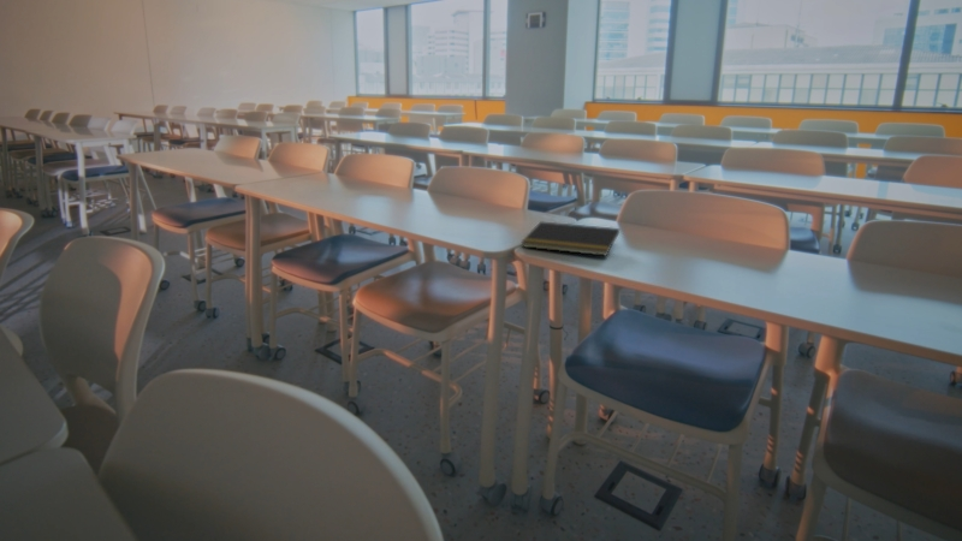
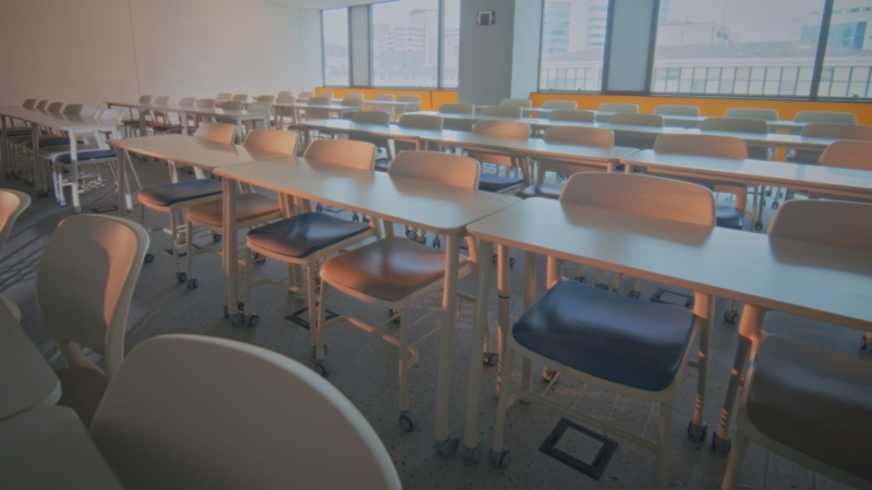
- notepad (570, 237)
